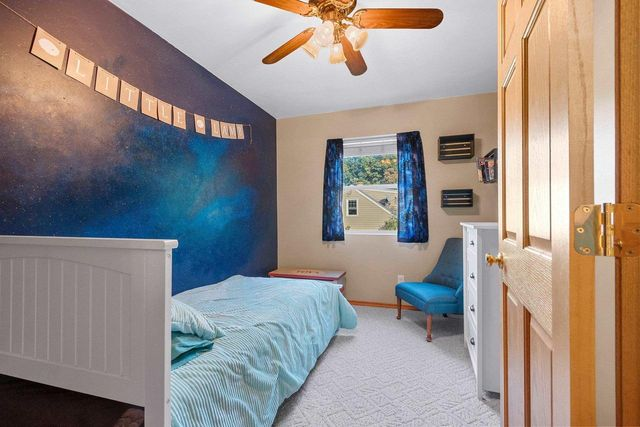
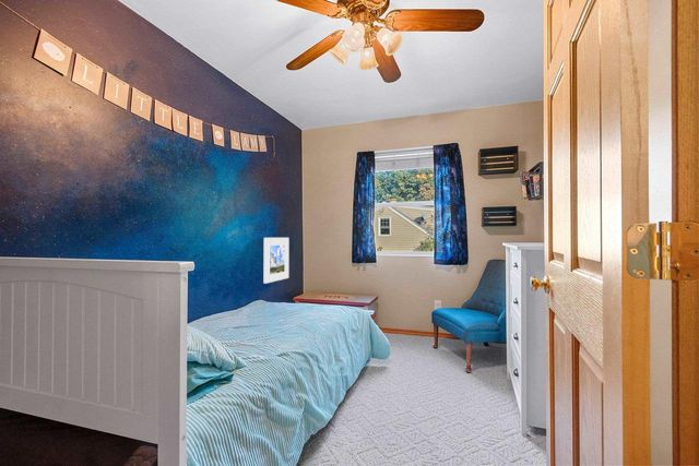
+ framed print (276, 259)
